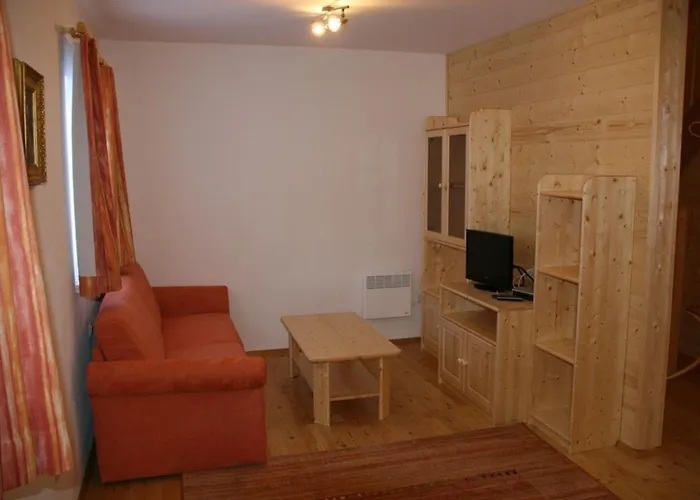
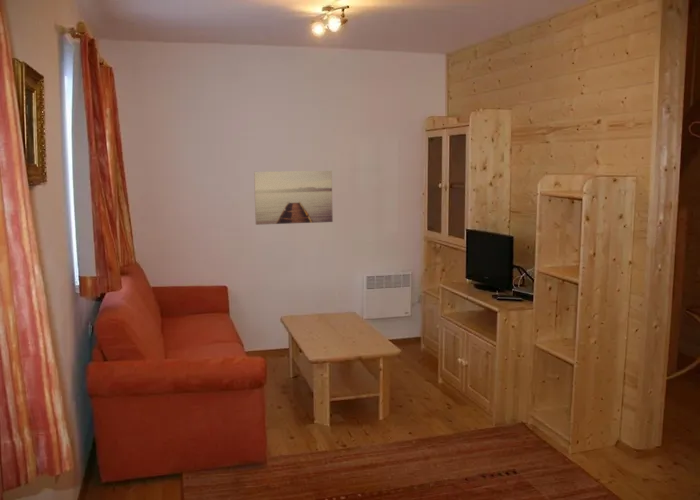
+ wall art (294, 197)
